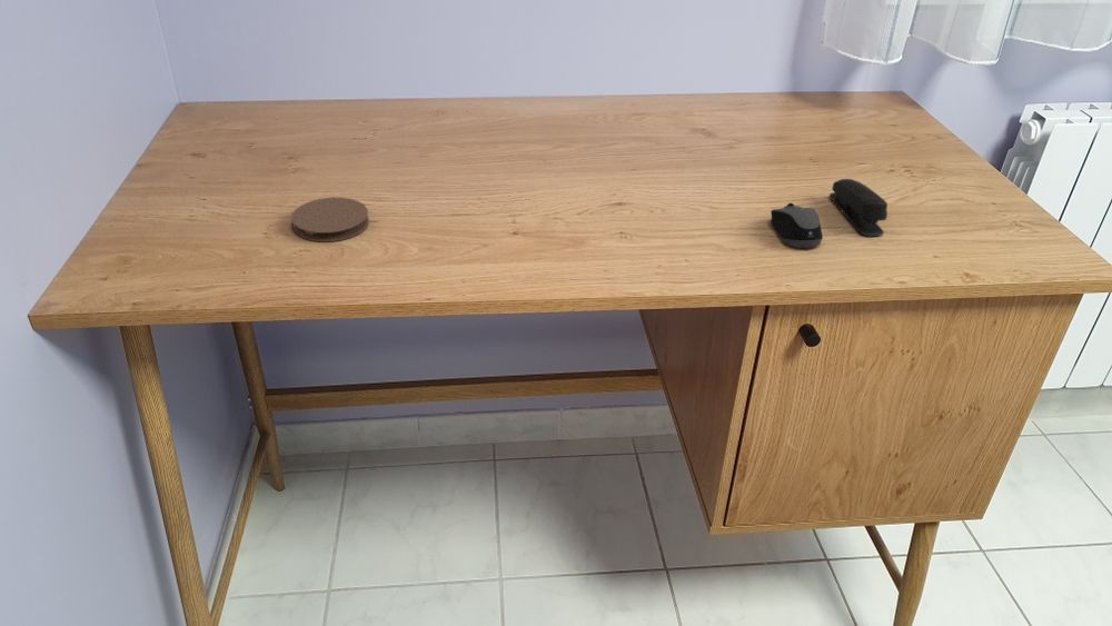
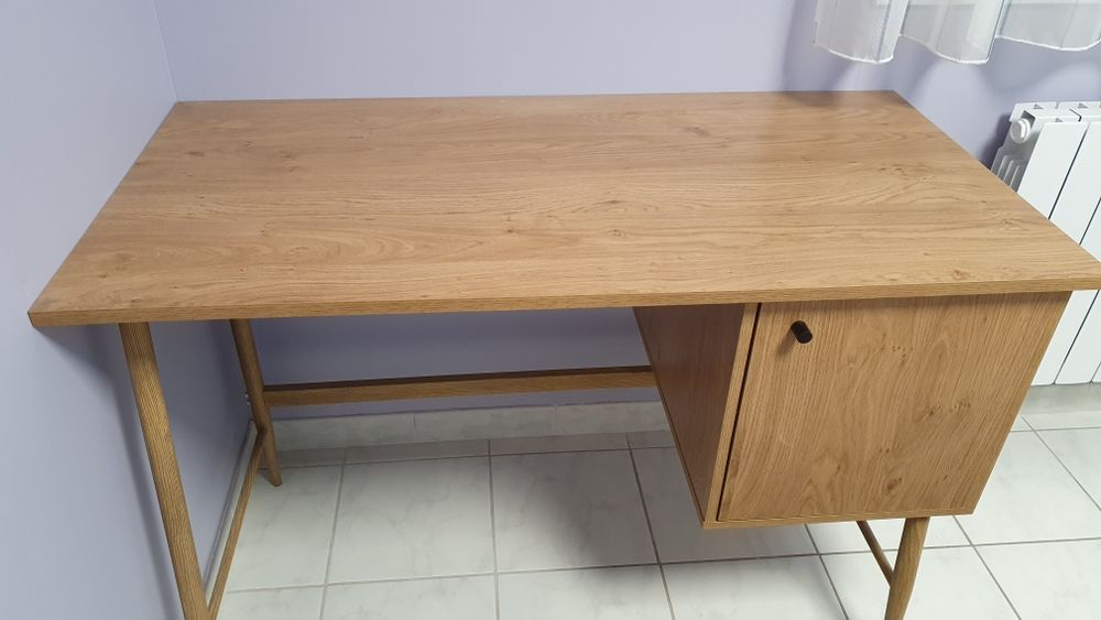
- computer mouse (797, 220)
- coaster (330, 218)
- stapler (858, 199)
